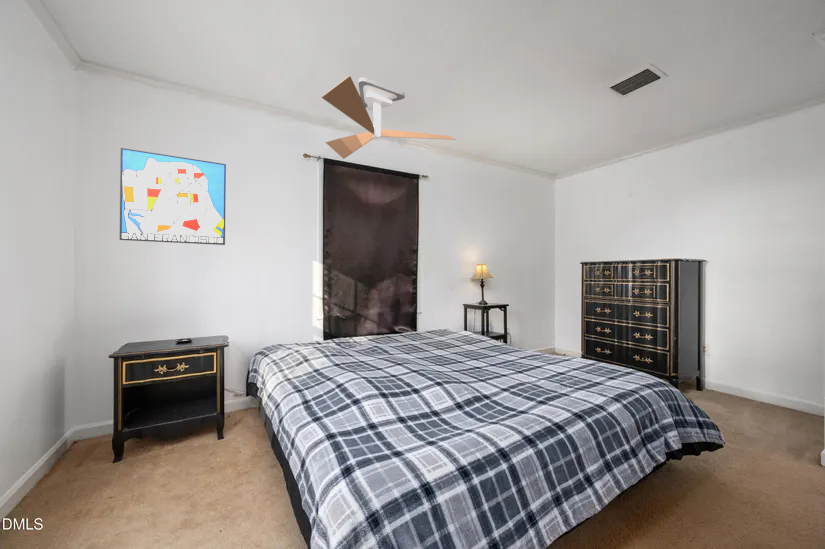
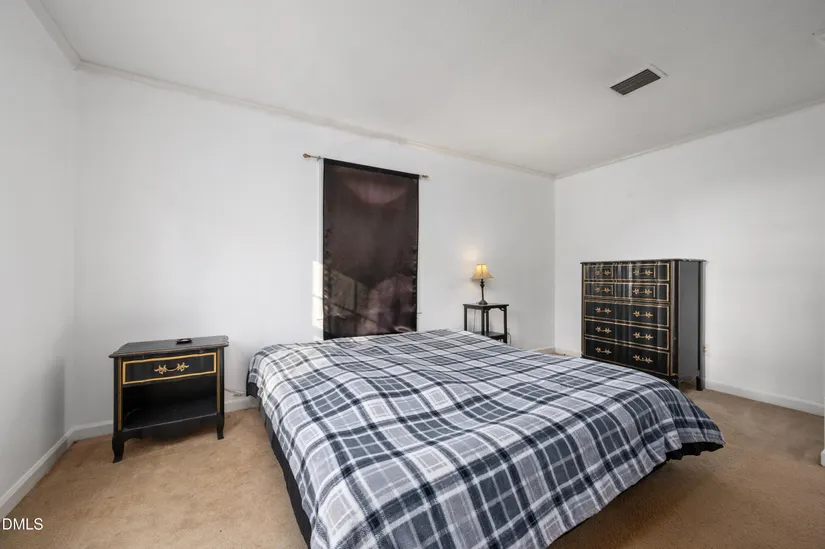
- ceiling fan (380, 113)
- wall art (176, 199)
